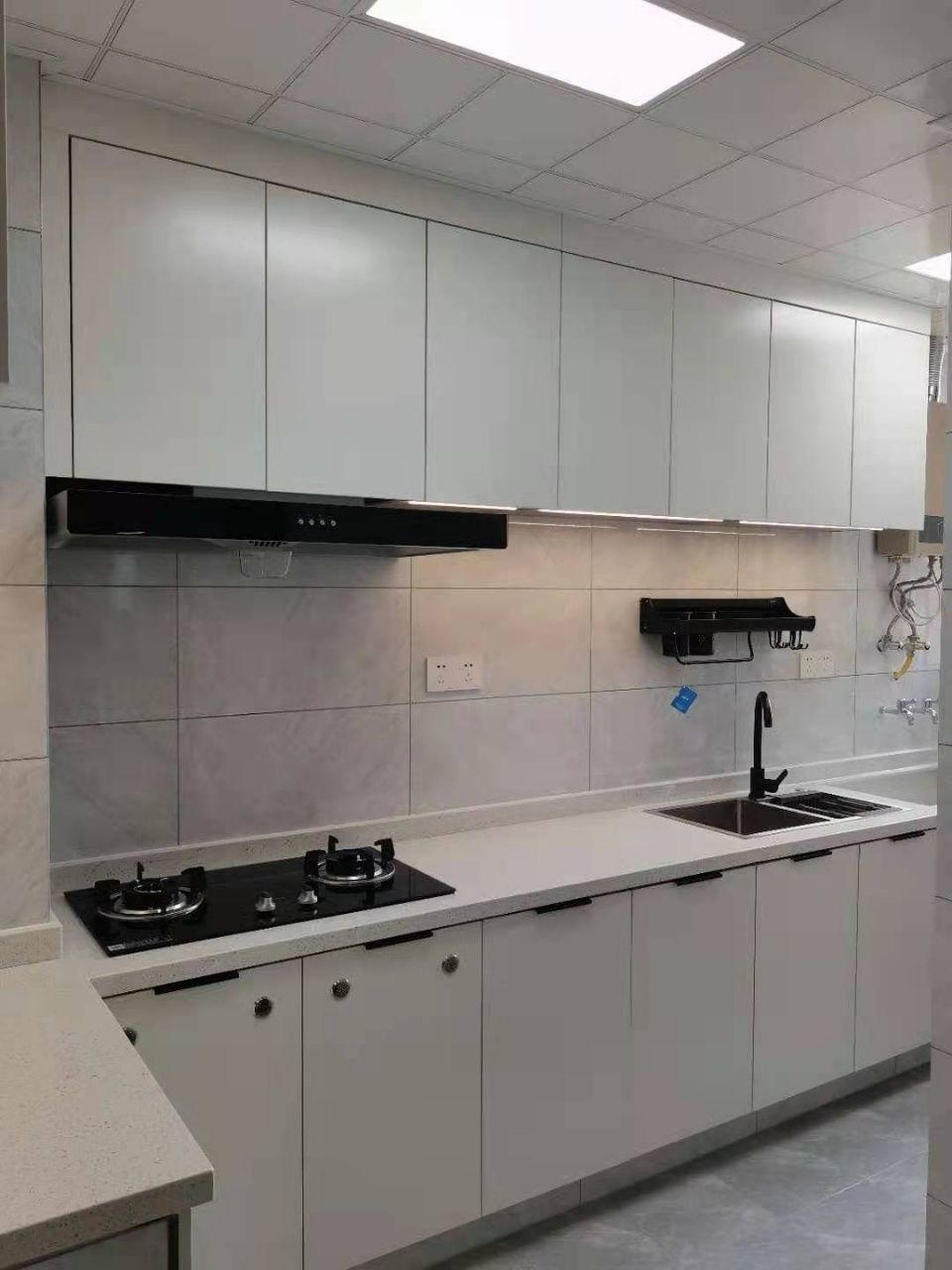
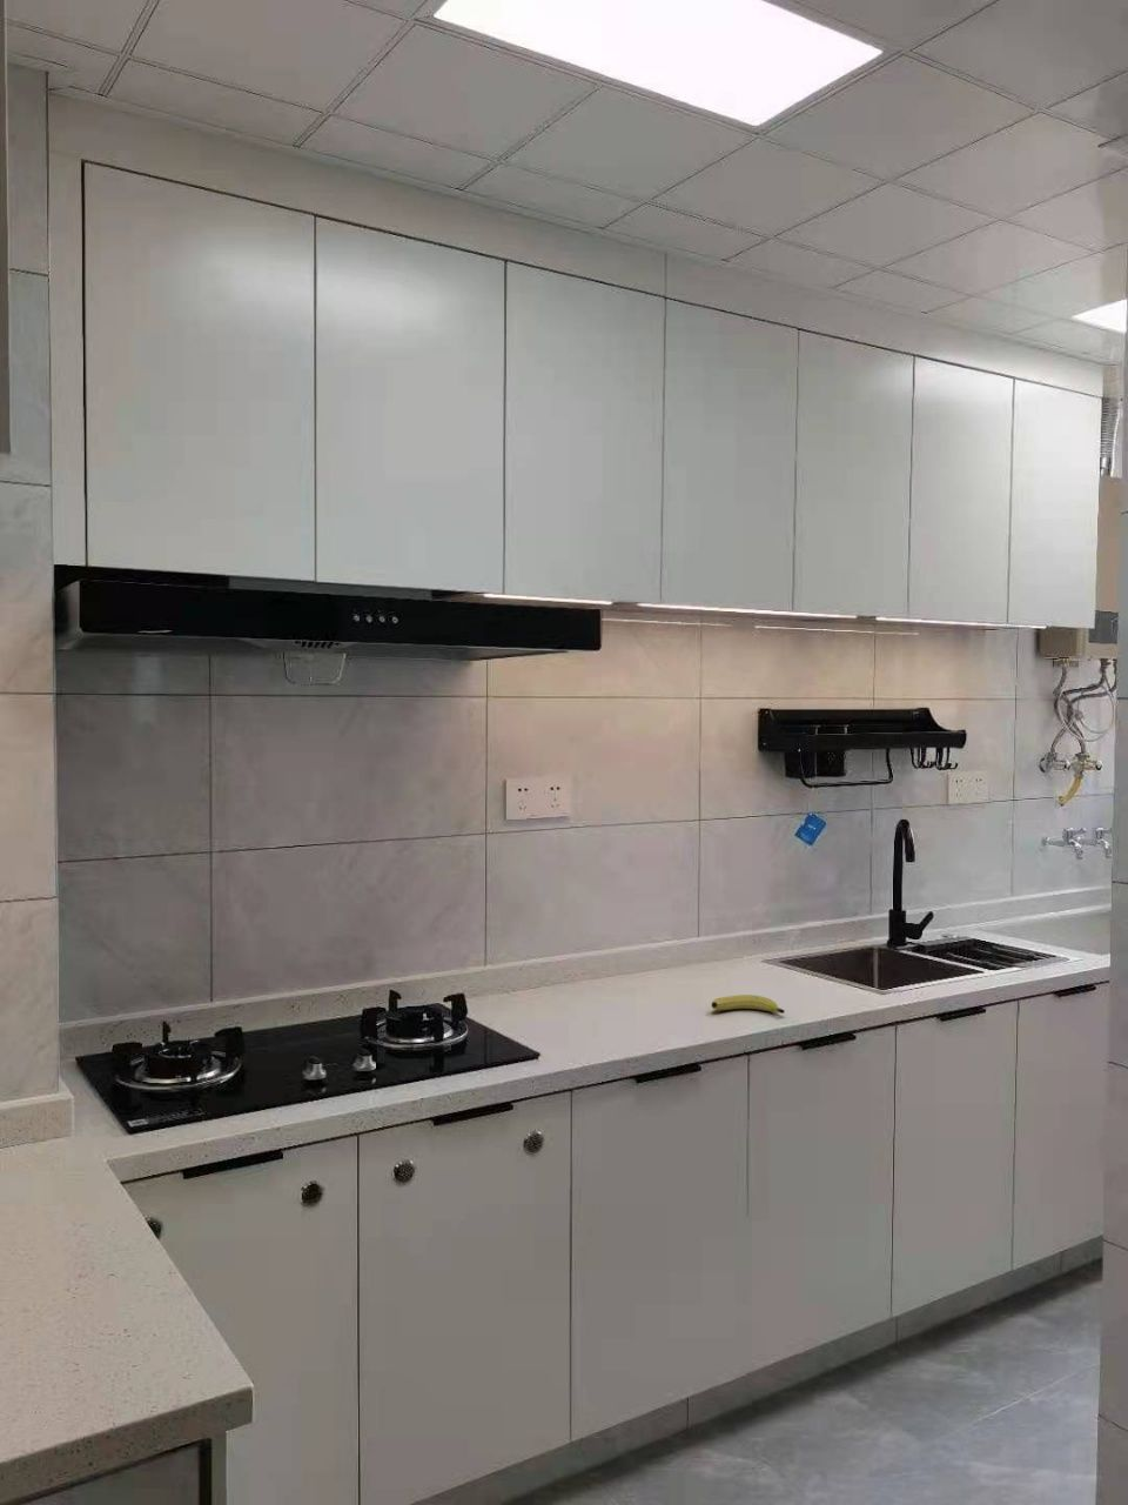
+ fruit (750, 1005)
